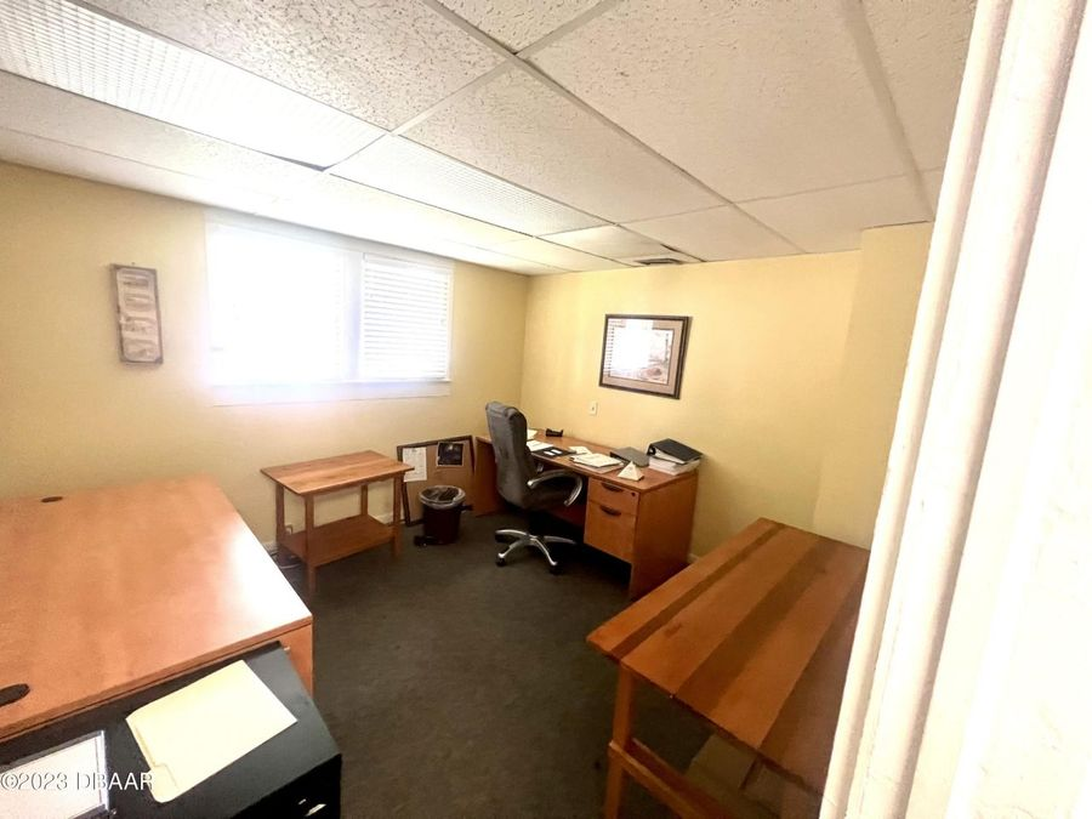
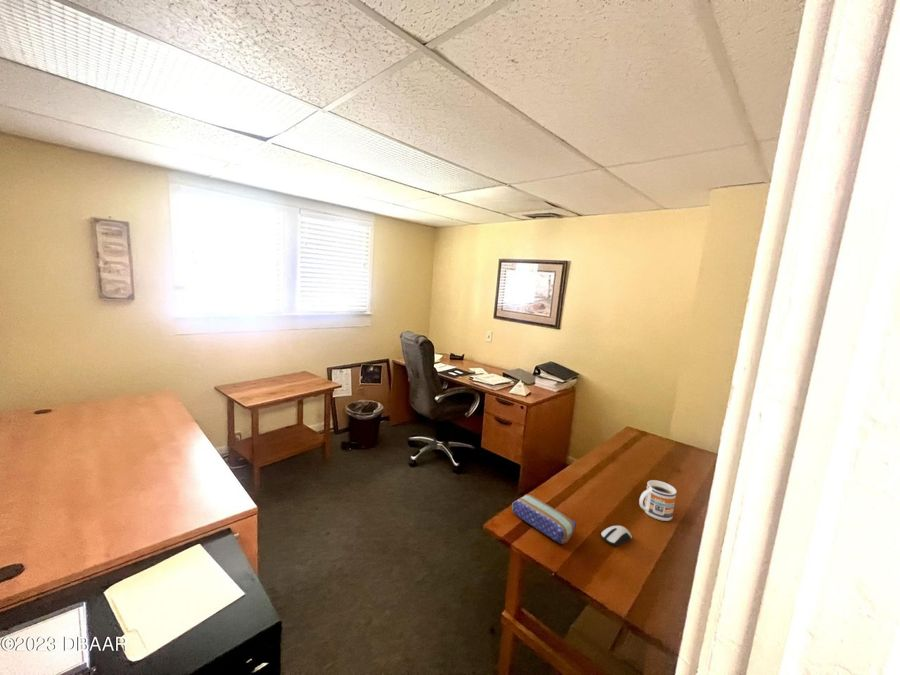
+ computer mouse (617, 533)
+ pencil case (542, 516)
+ mug (656, 499)
